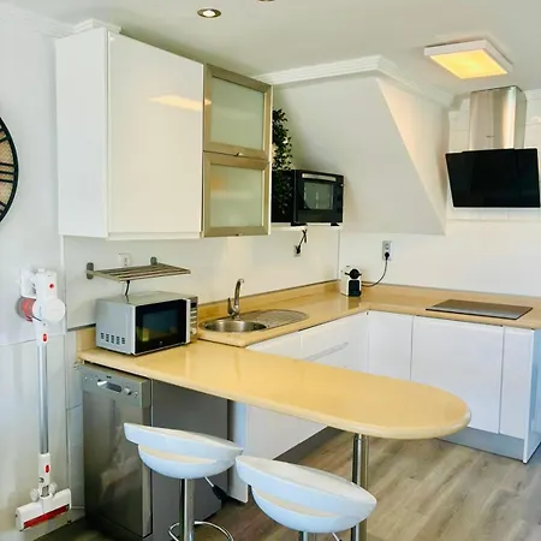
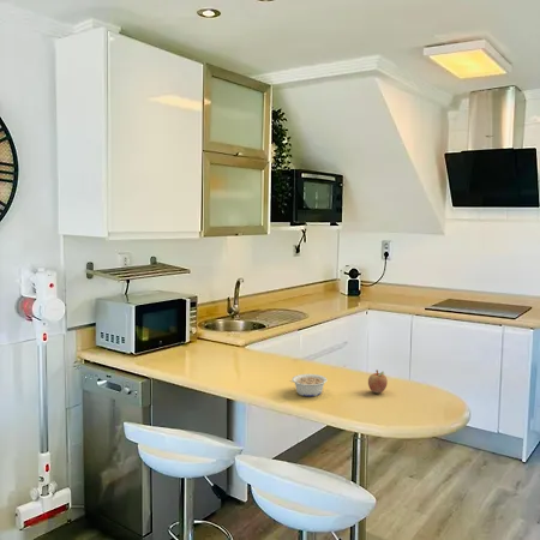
+ fruit (377, 380)
+ legume (308, 384)
